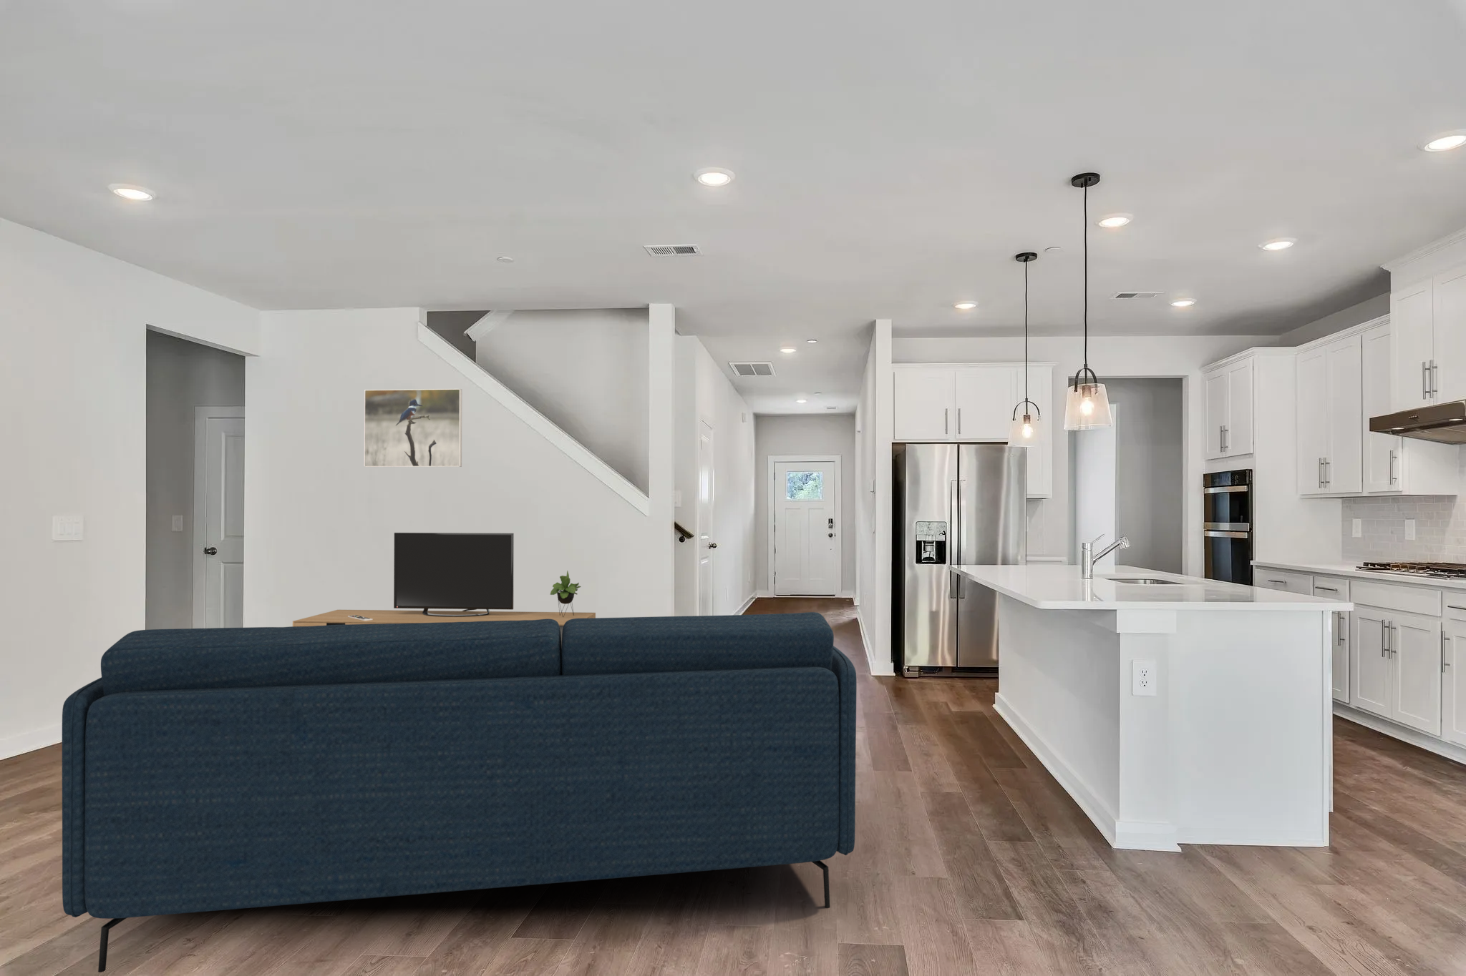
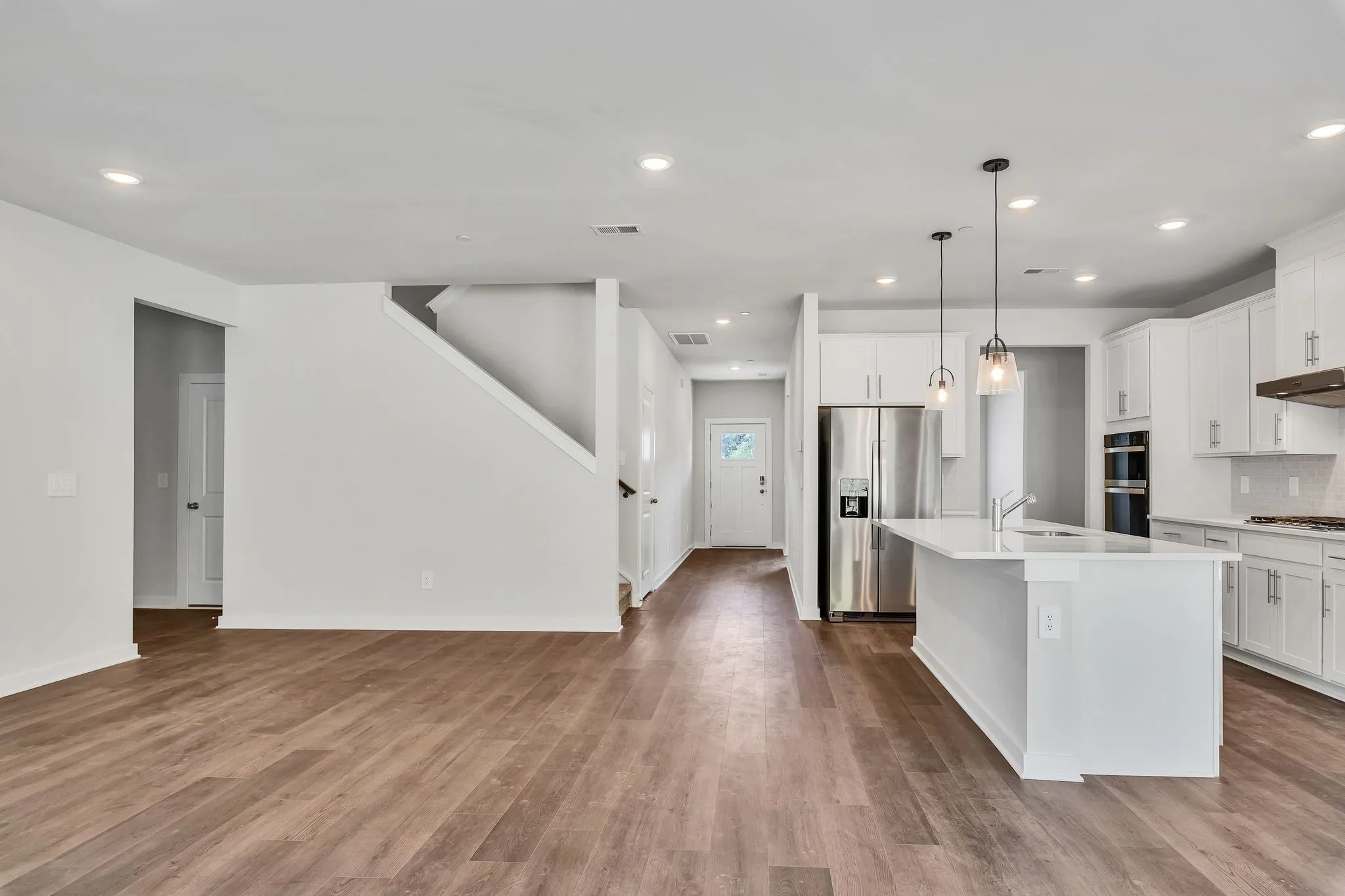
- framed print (412, 428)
- media console (450, 613)
- sofa (511, 719)
